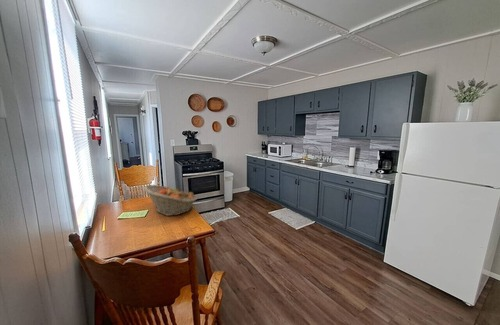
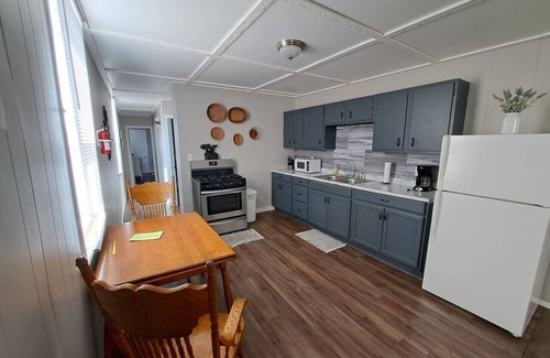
- fruit basket (170, 197)
